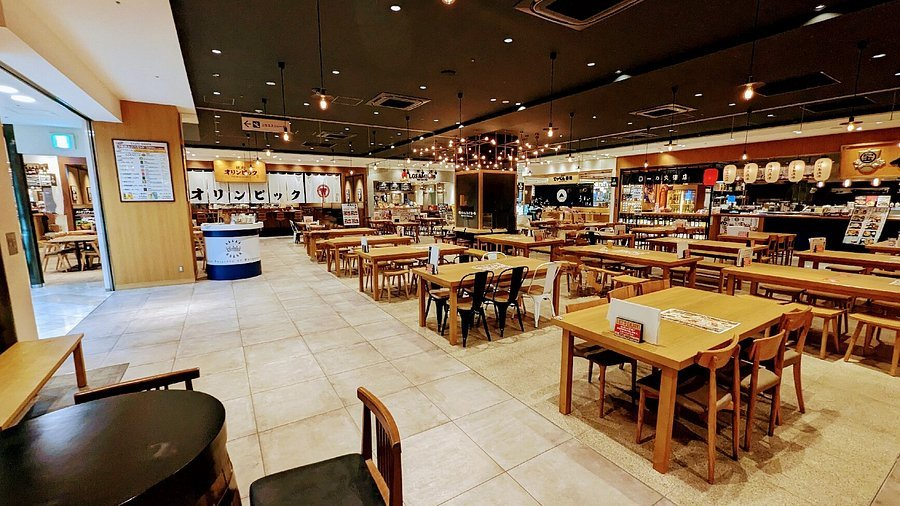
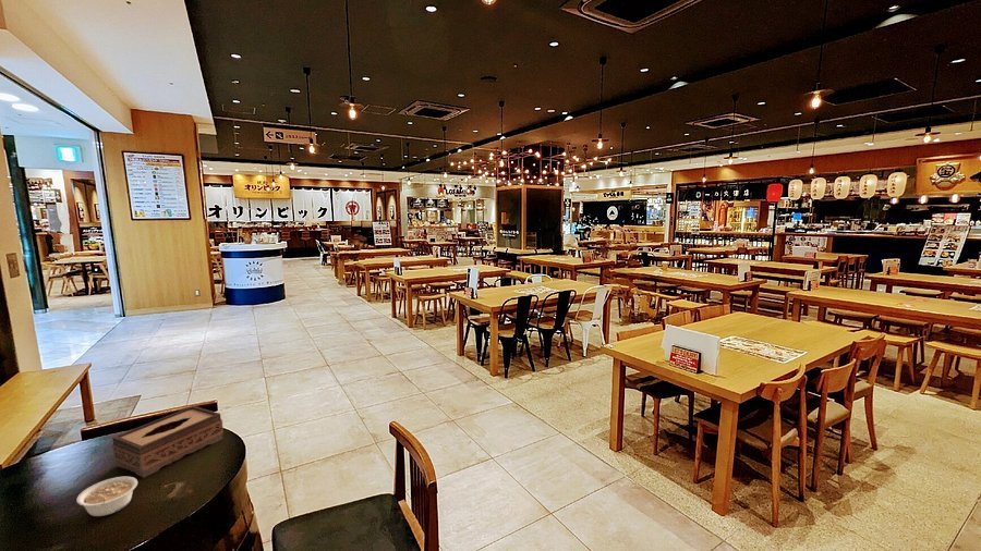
+ legume (110, 497)
+ tissue box (170, 438)
